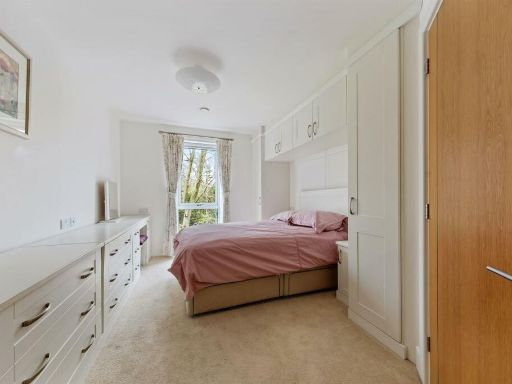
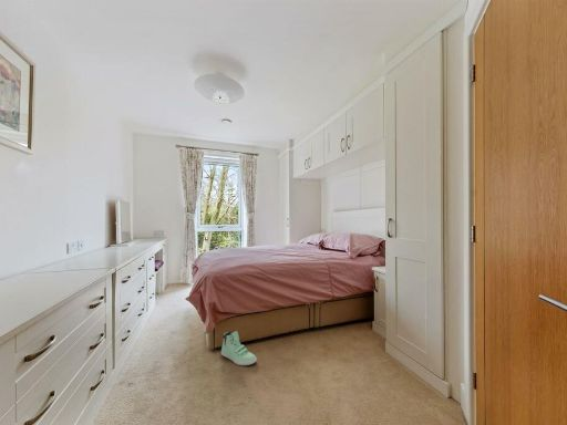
+ sneaker (238, 345)
